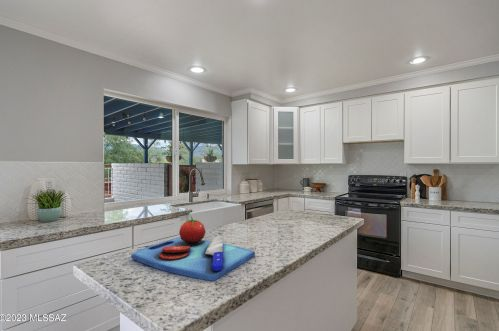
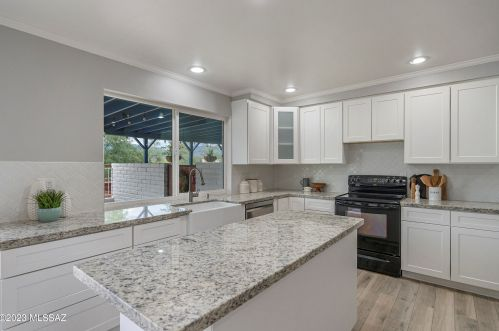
- chopping board (197, 236)
